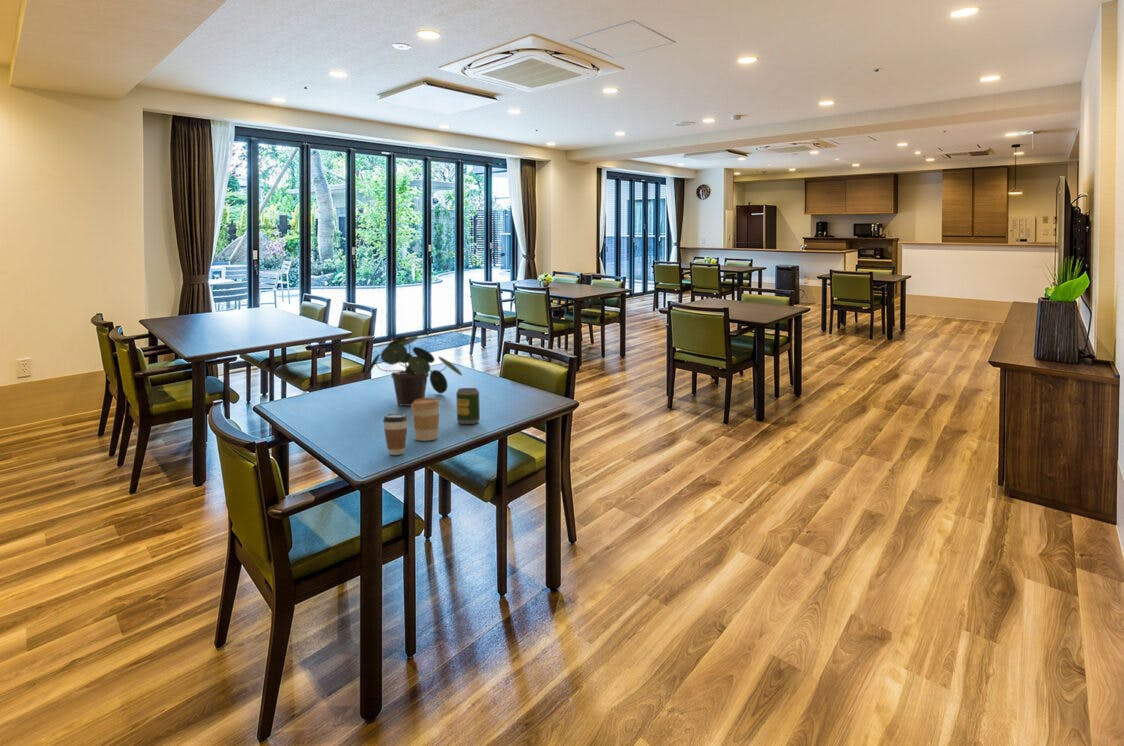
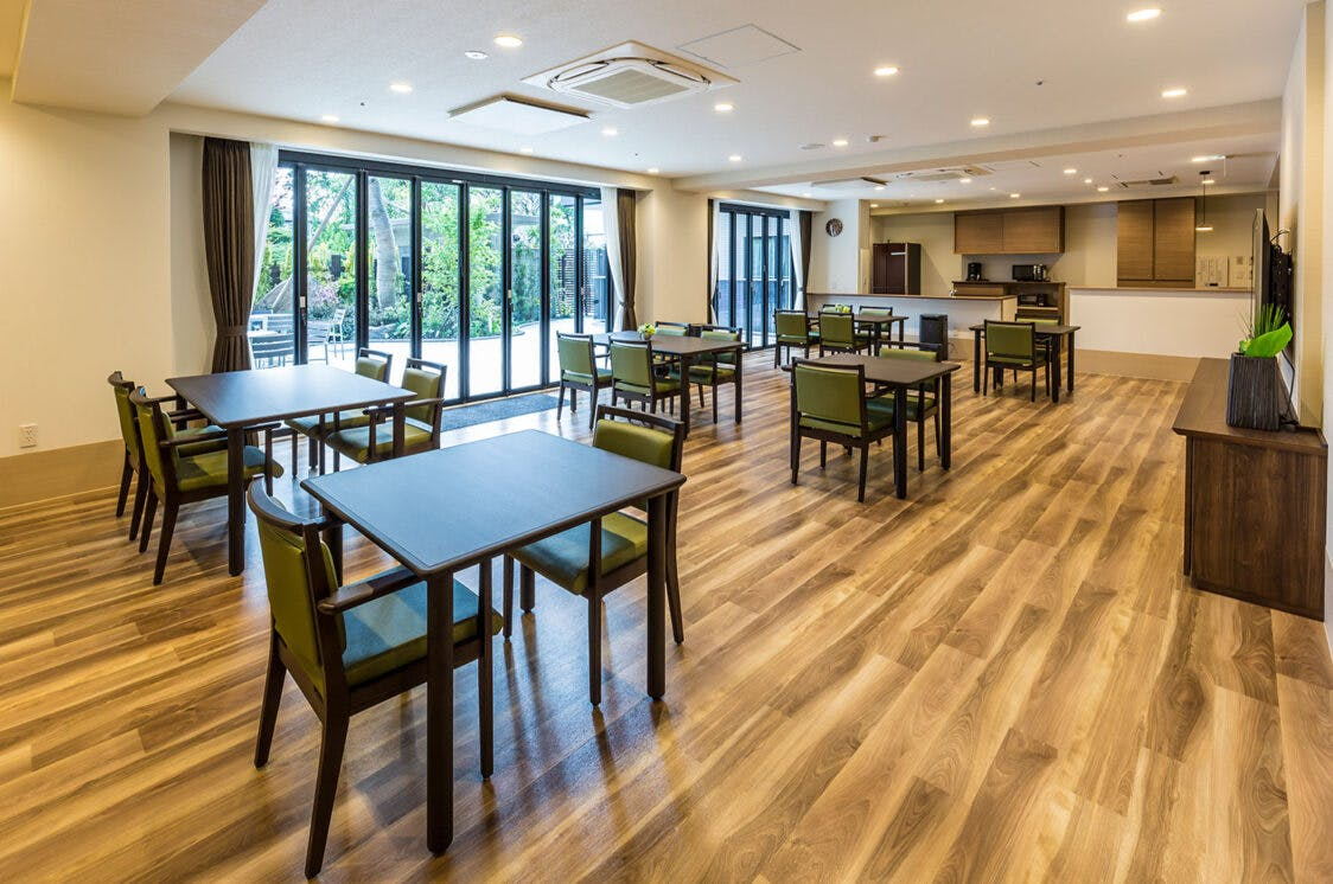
- coffee cup (395, 434)
- potted plant (412, 369)
- soda can (468, 405)
- coffee cup (425, 418)
